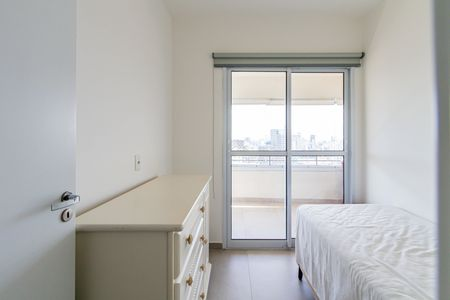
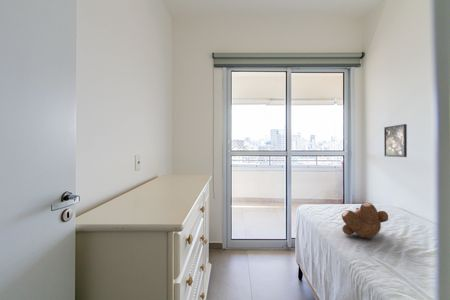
+ teddy bear (364, 217)
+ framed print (394, 141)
